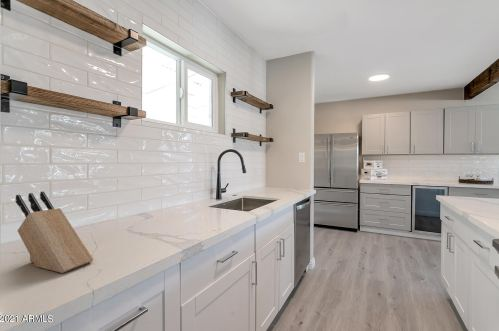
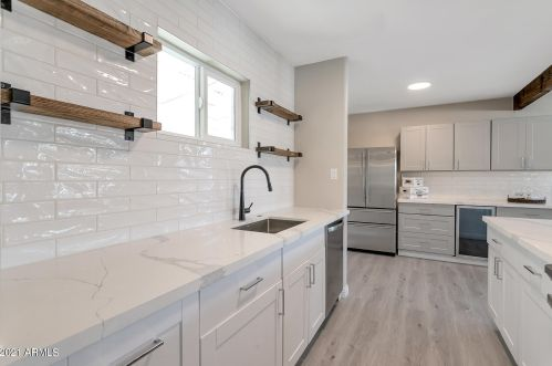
- knife block (51, 227)
